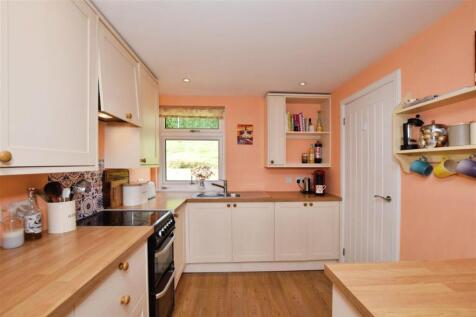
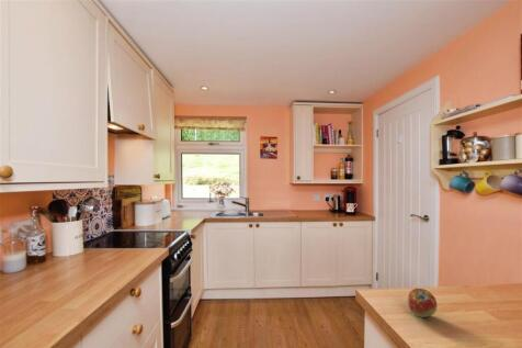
+ fruit (421, 303)
